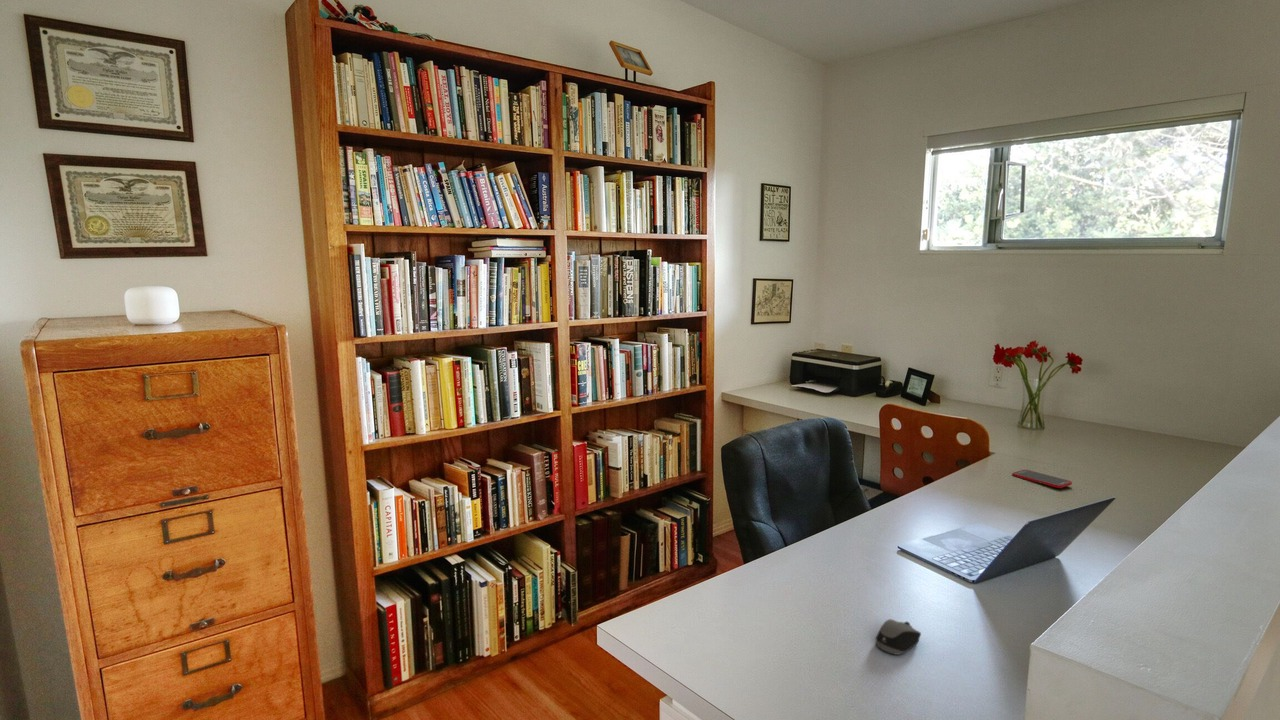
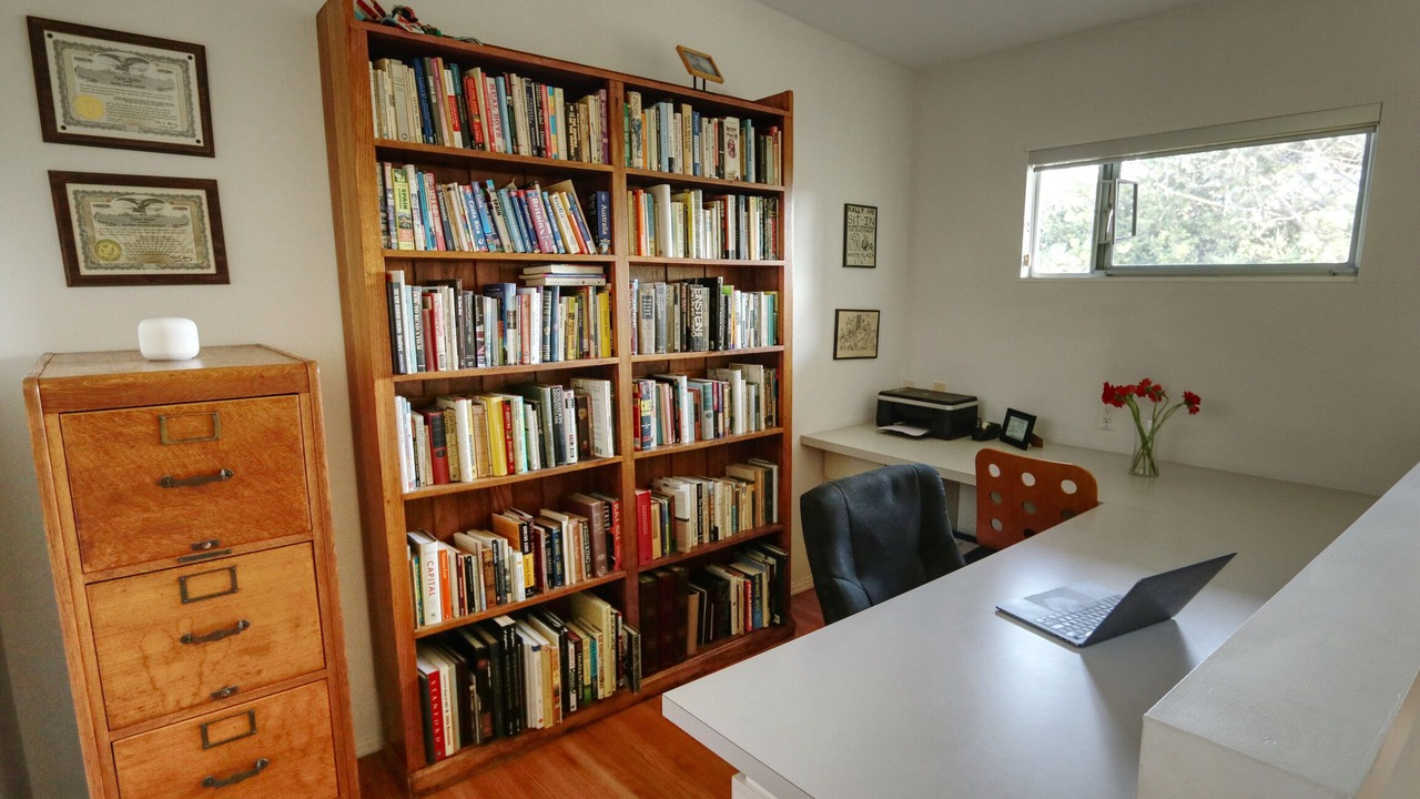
- computer mouse (898, 632)
- cell phone (1041, 478)
